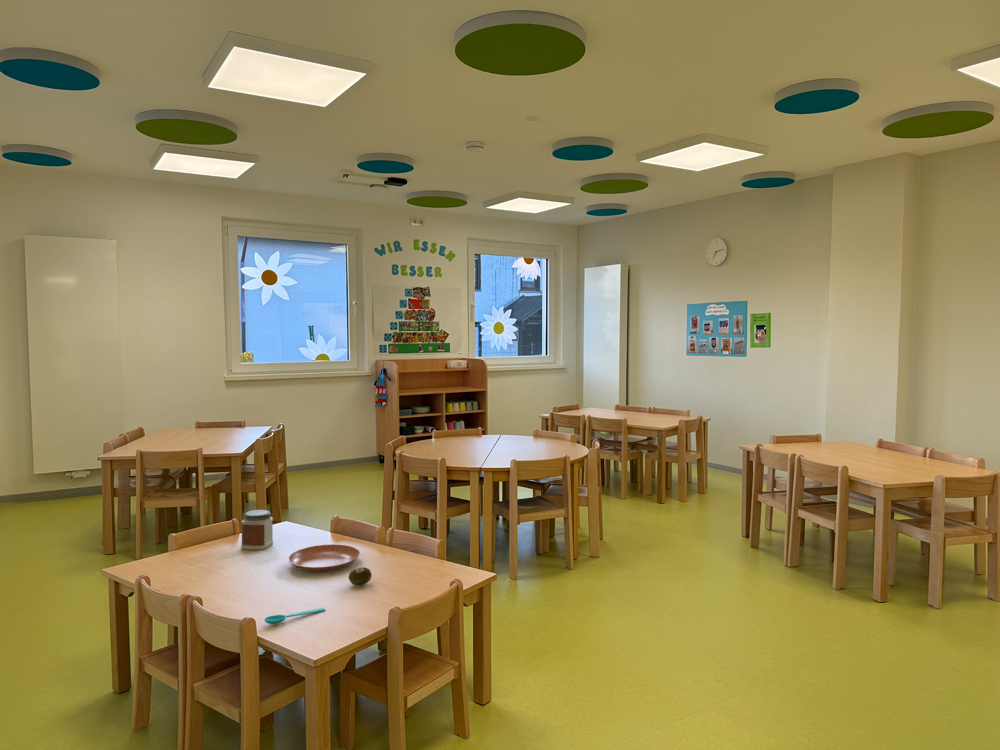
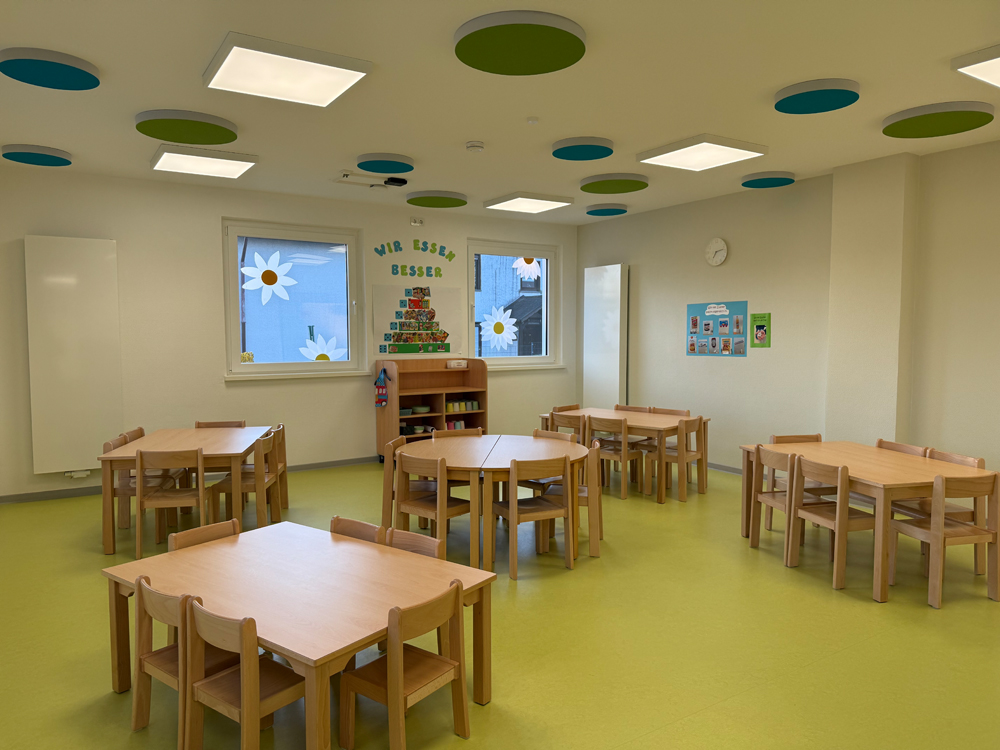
- bowl (324, 559)
- fruit (360, 576)
- jar (257, 529)
- spoon (295, 614)
